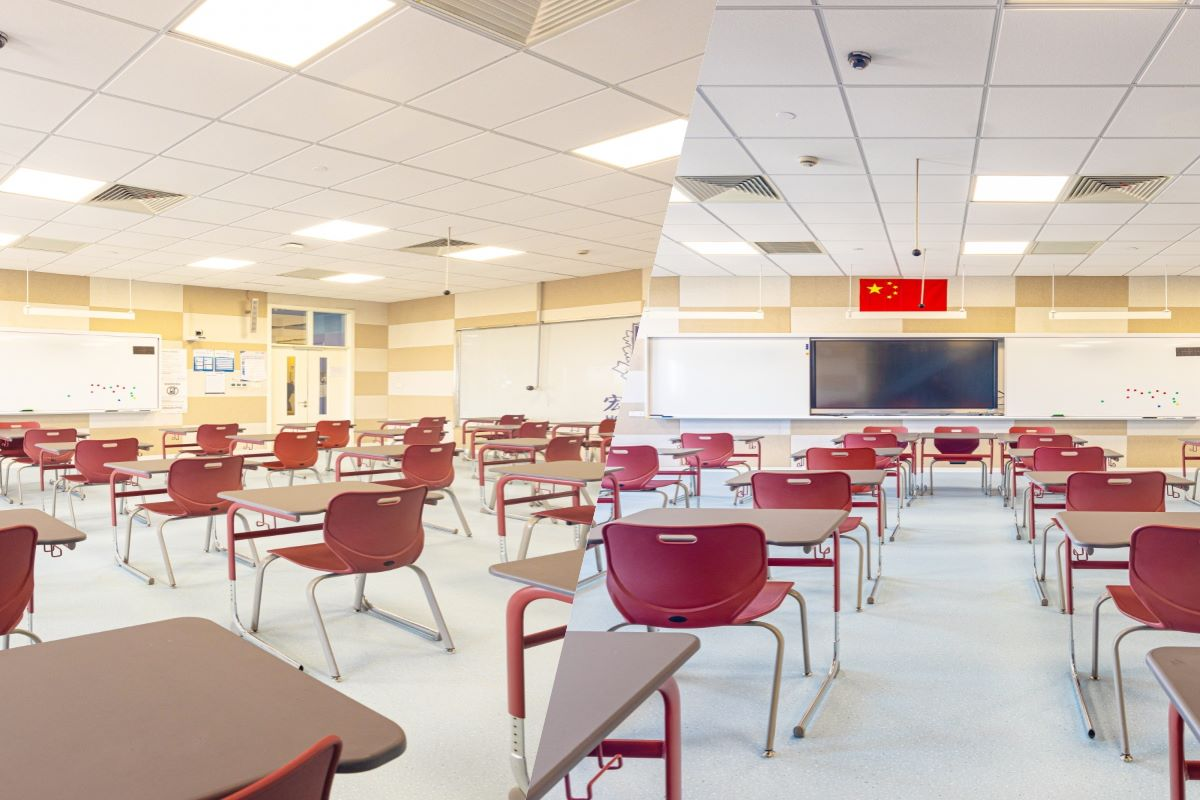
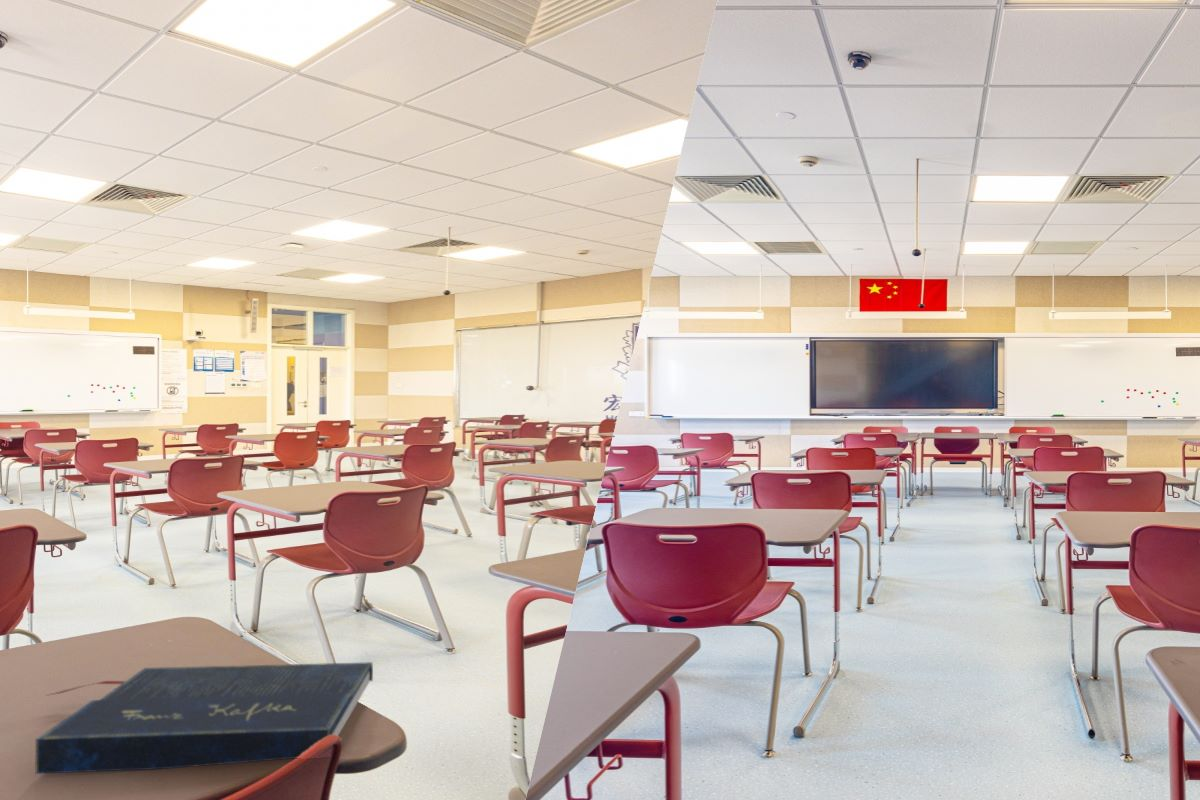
+ book (179, 709)
